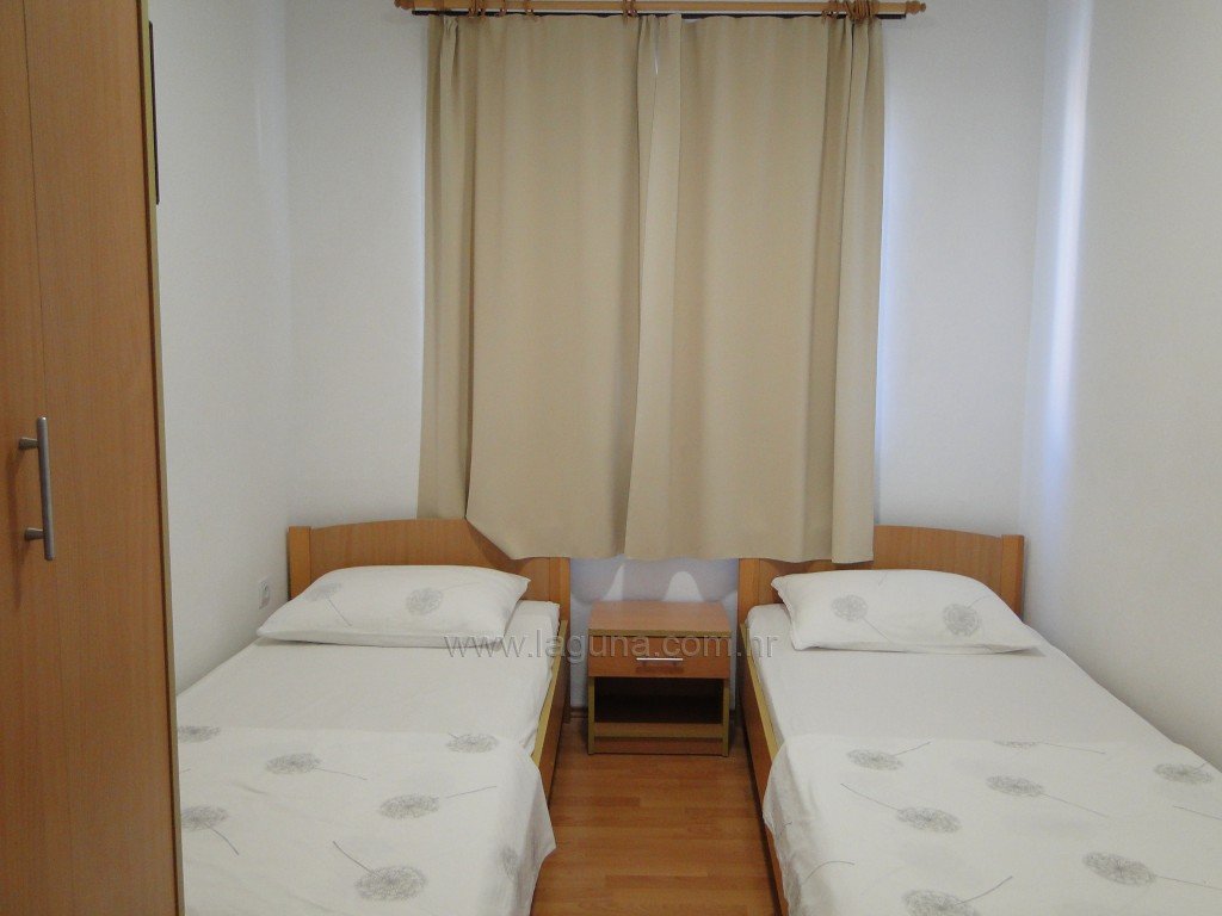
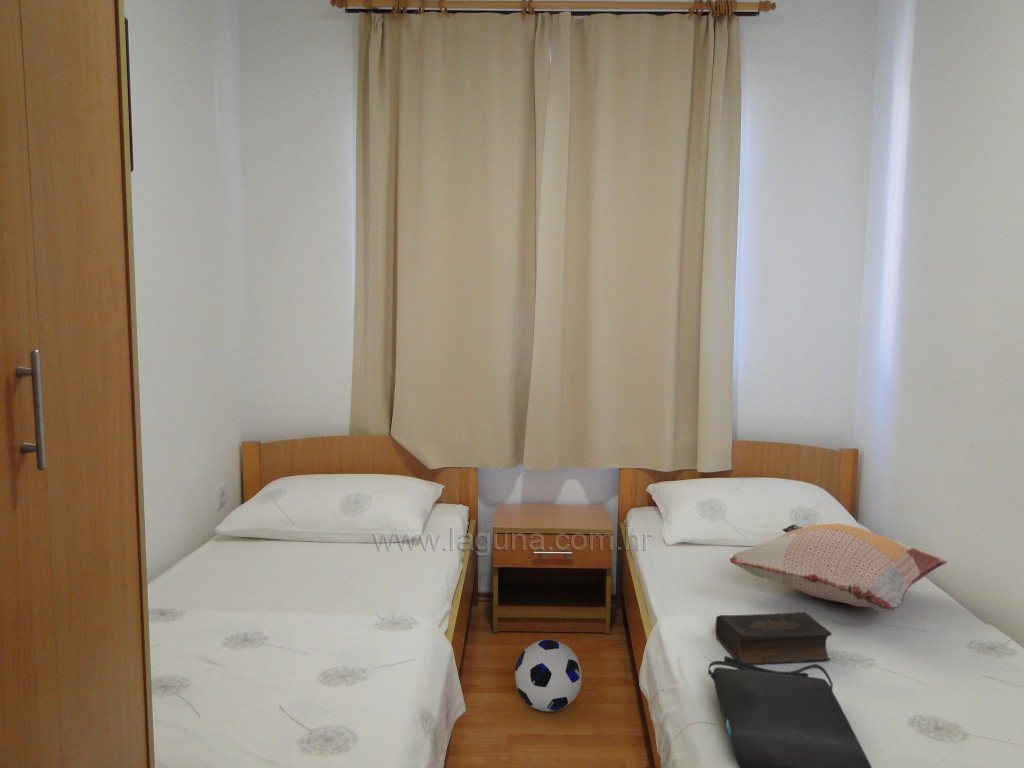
+ soccer ball (548, 675)
+ book (772, 635)
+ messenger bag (782, 711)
+ decorative pillow (835, 560)
